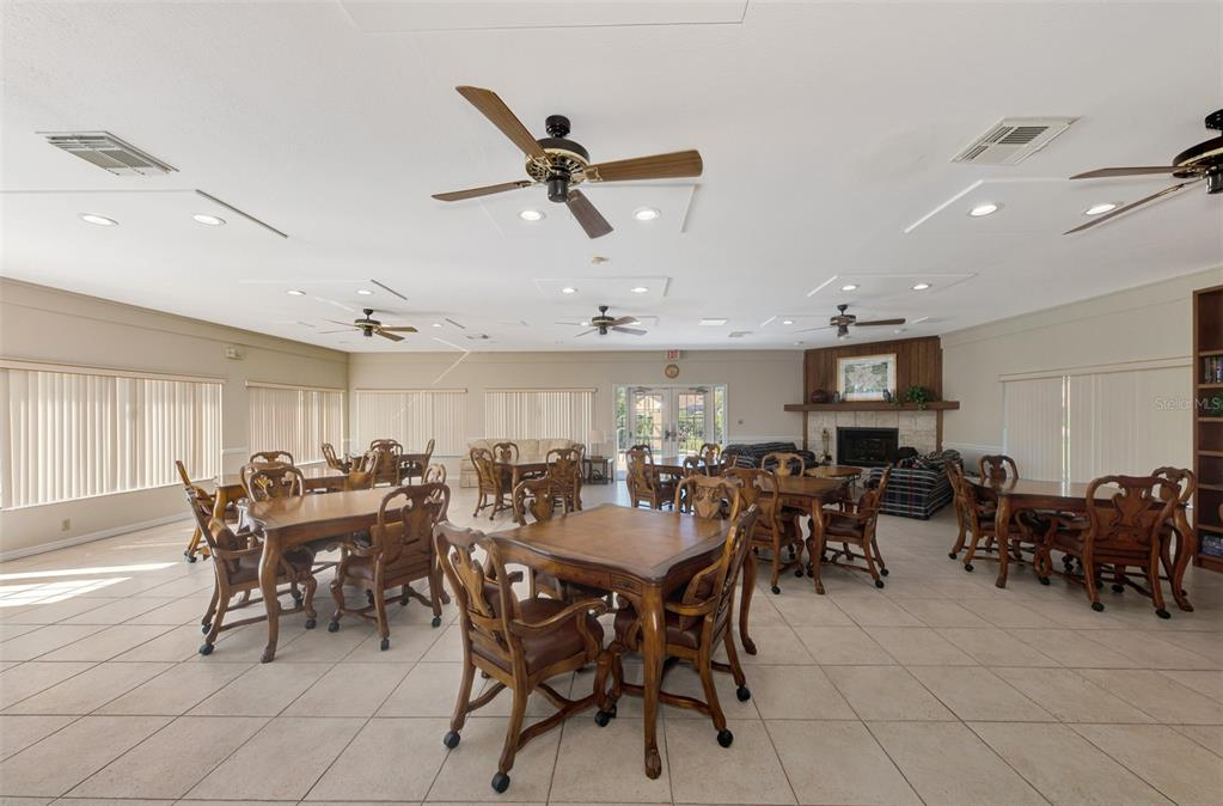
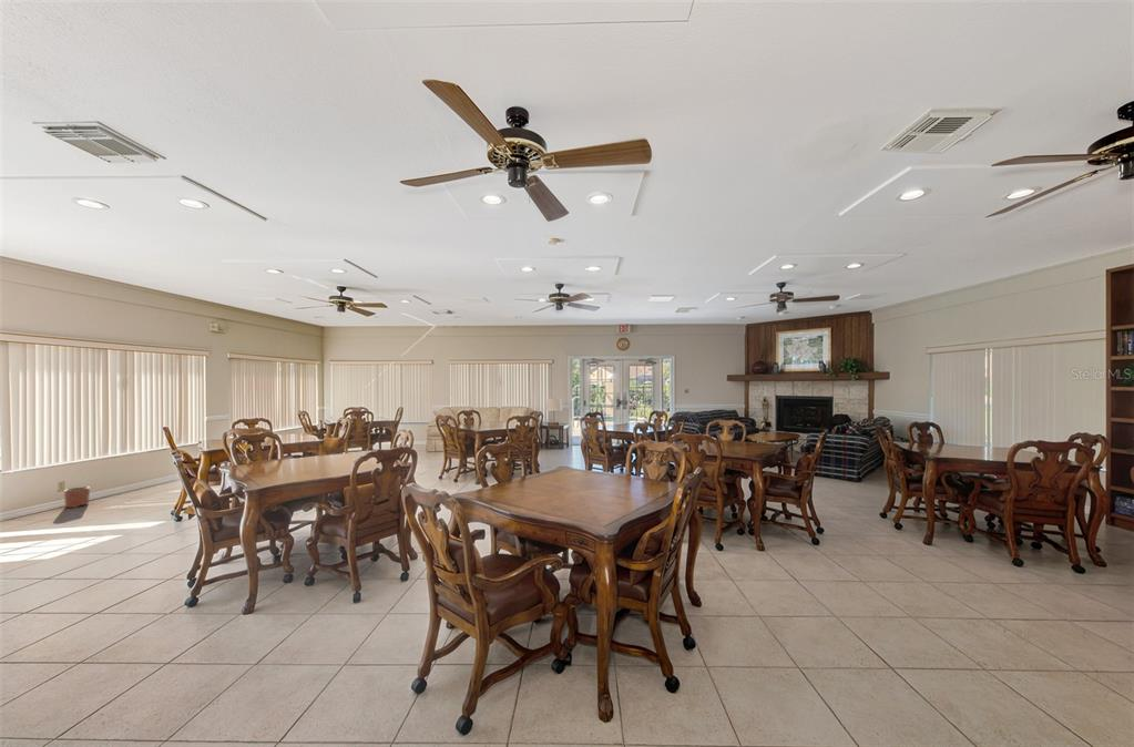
+ planter (76, 497)
